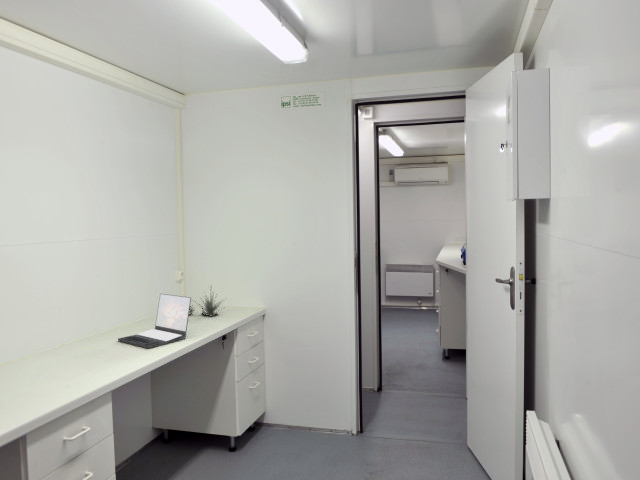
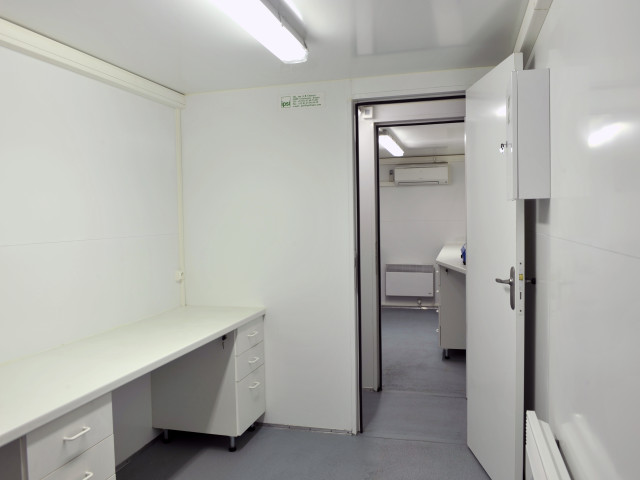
- succulent plant (201, 299)
- laptop (156, 318)
